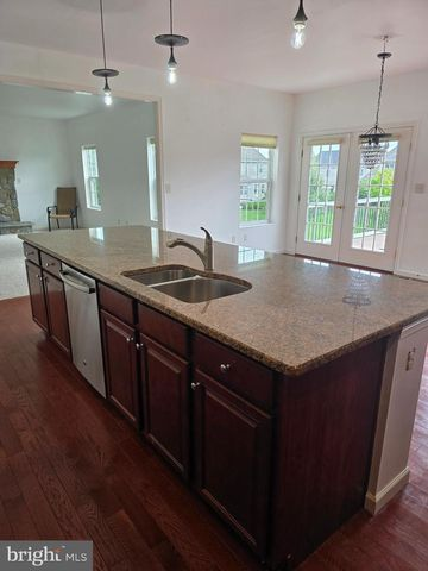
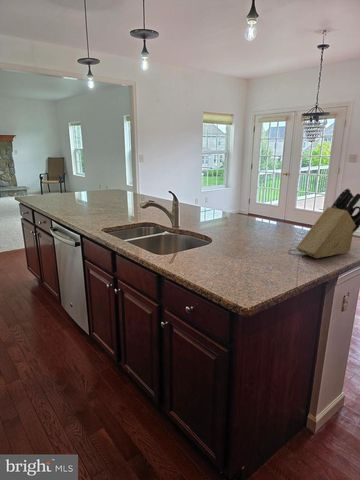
+ knife block (333, 221)
